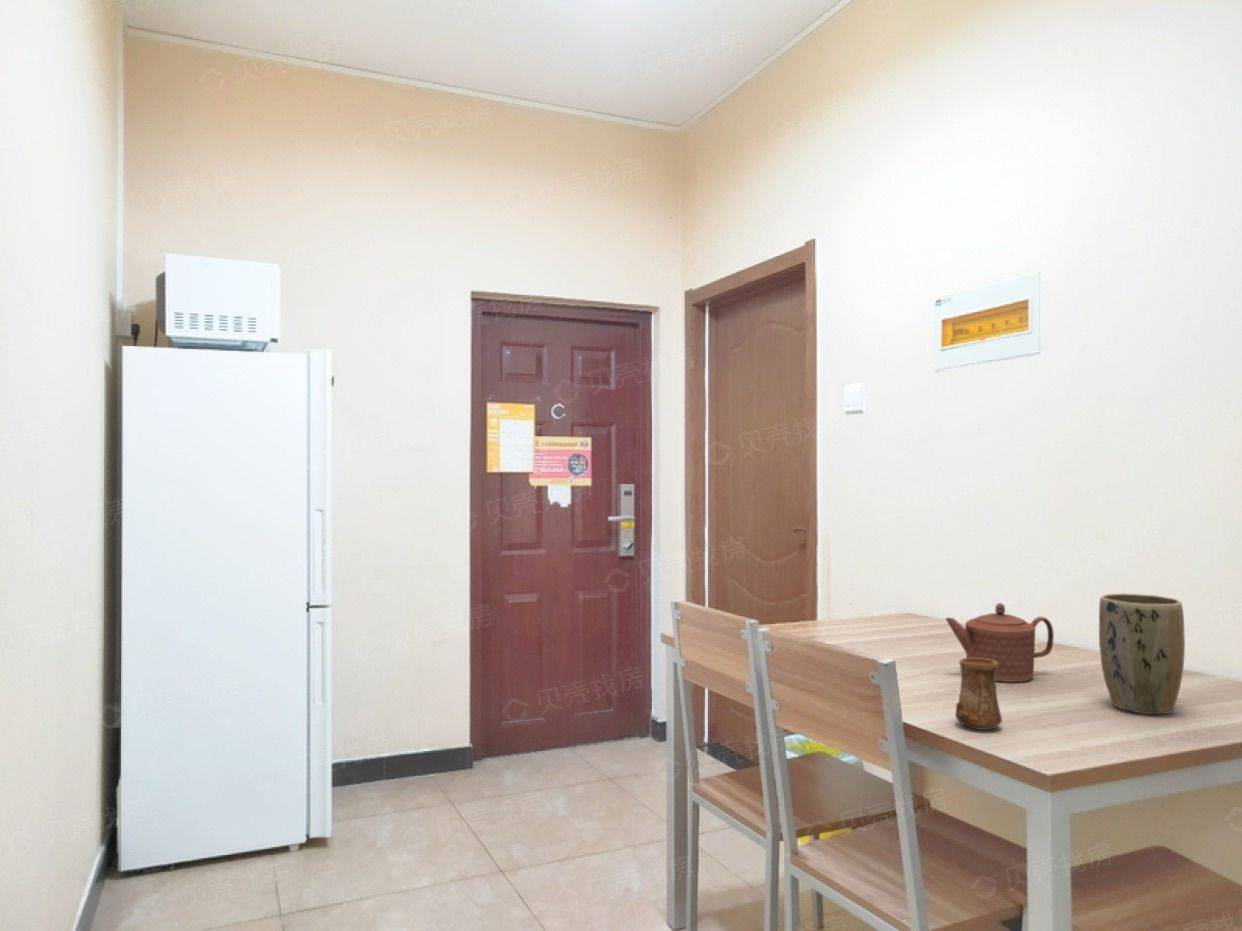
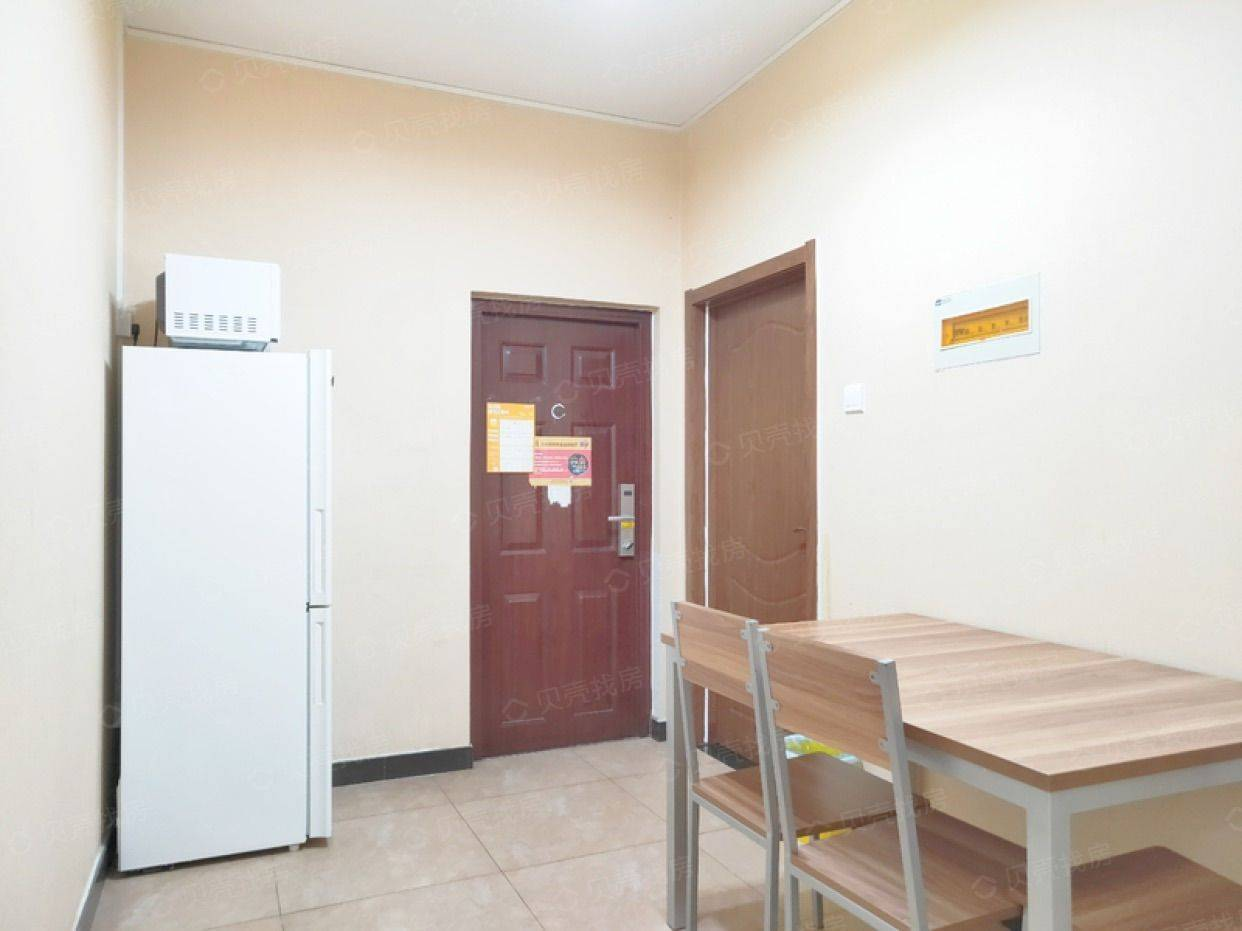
- teapot (999, 638)
- cup (978, 693)
- plant pot (1141, 652)
